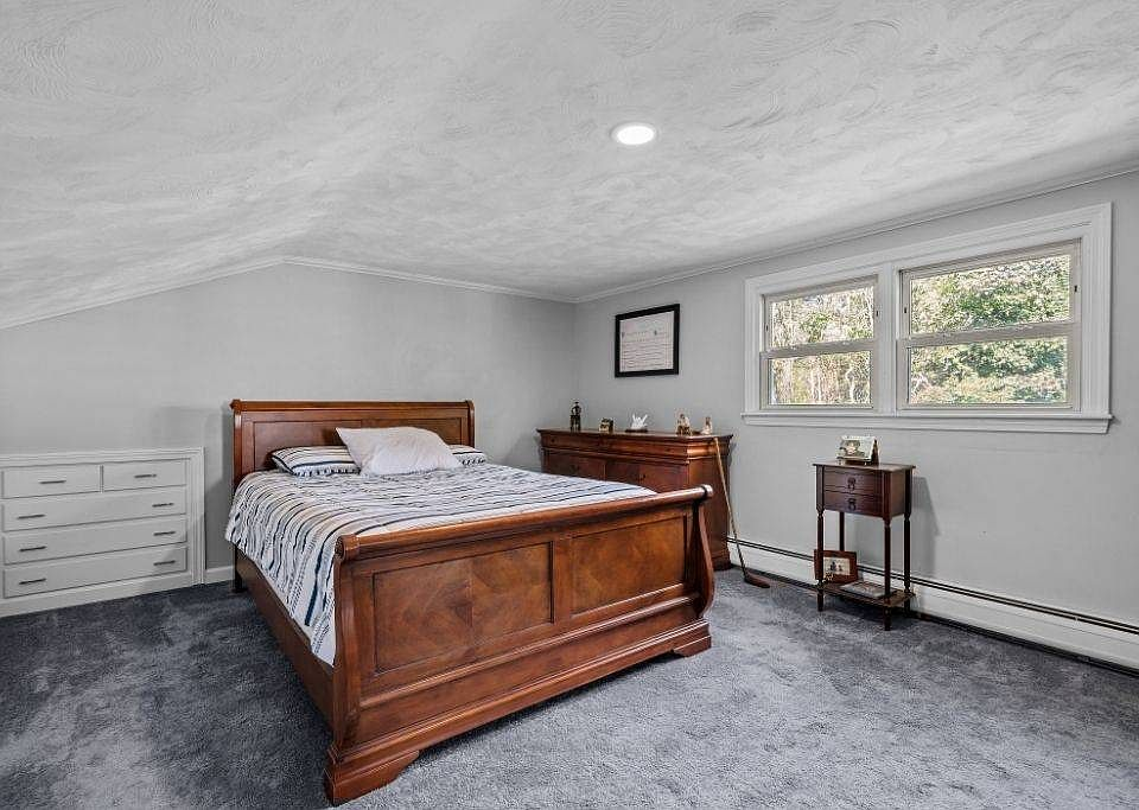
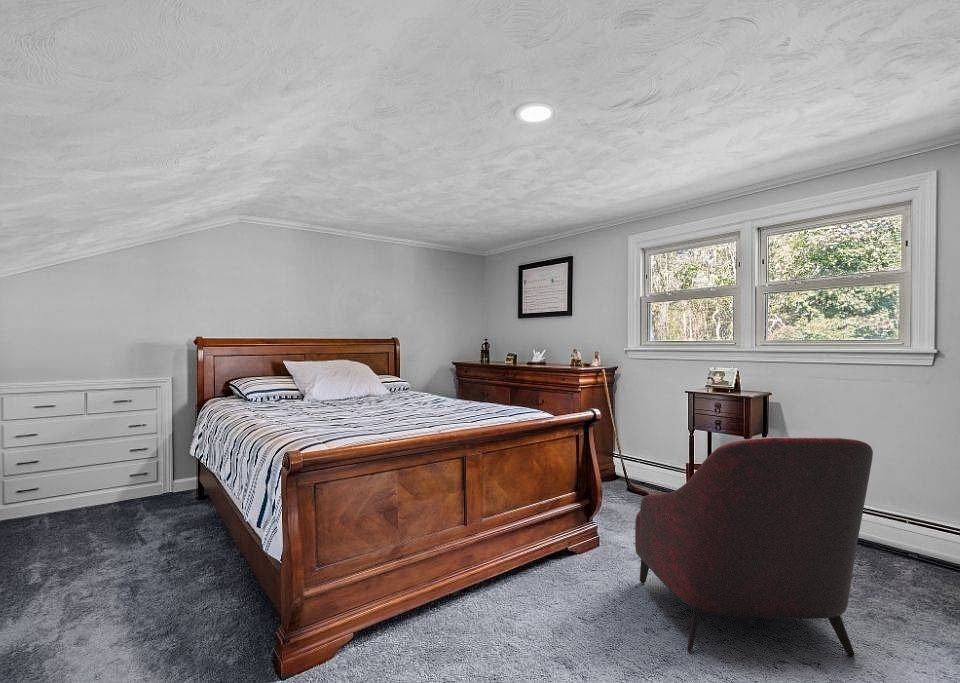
+ armchair (745, 521)
